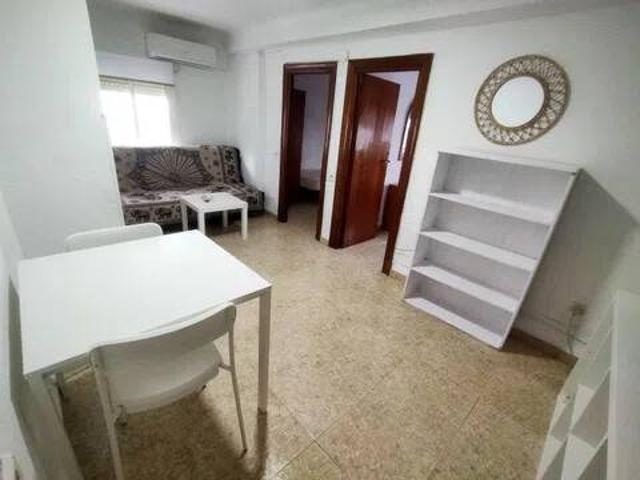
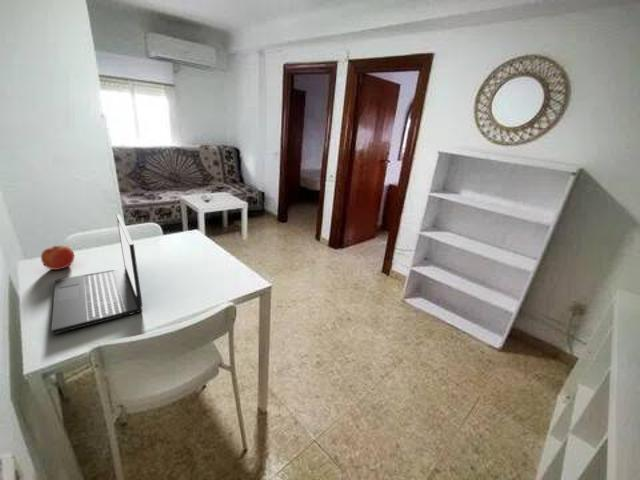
+ fruit (57, 256)
+ laptop (91, 273)
